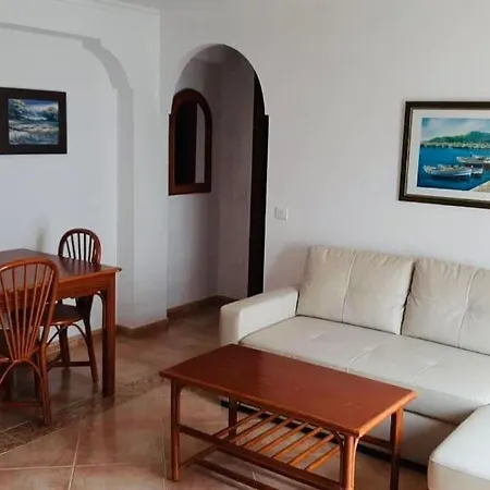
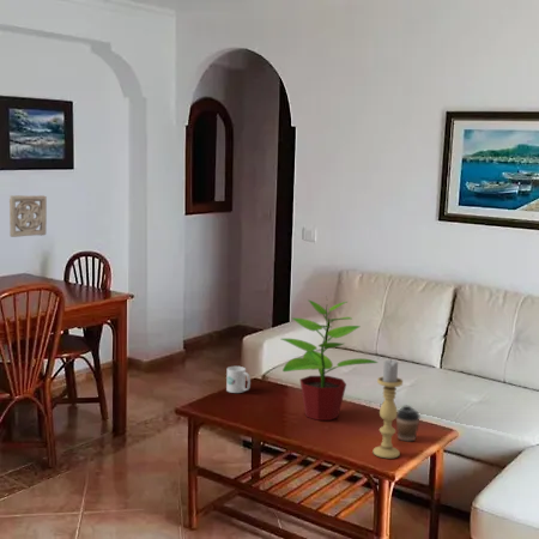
+ mug (238, 380)
+ candle holder (388, 406)
+ coffee cup (407, 423)
+ potted plant (327, 357)
+ wall ornament (28, 216)
